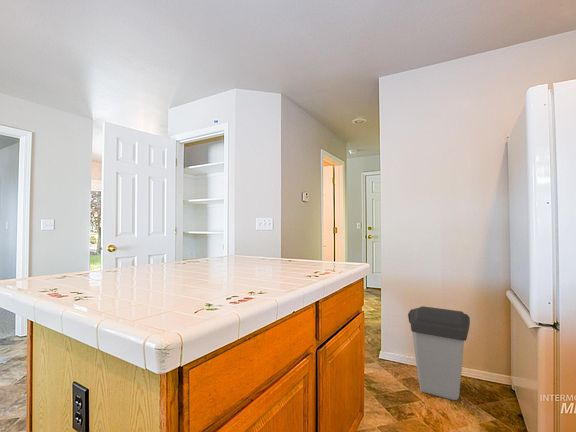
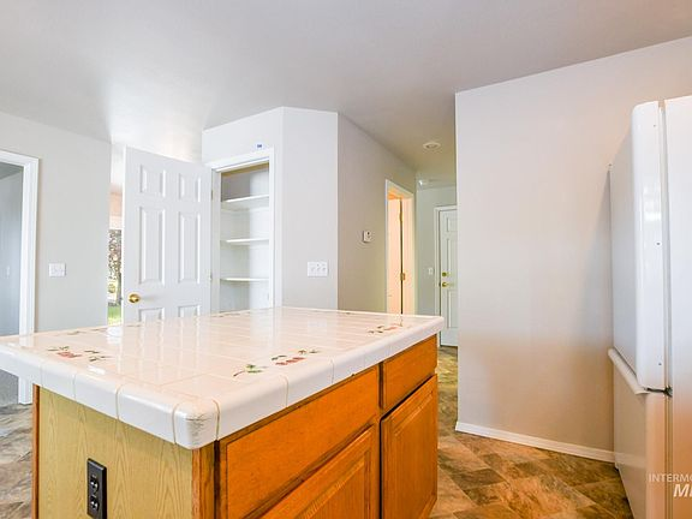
- trash can (438, 349)
